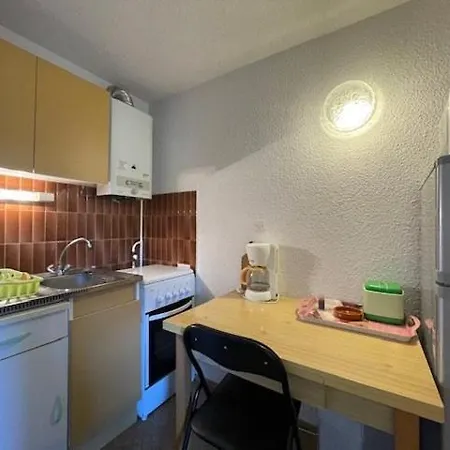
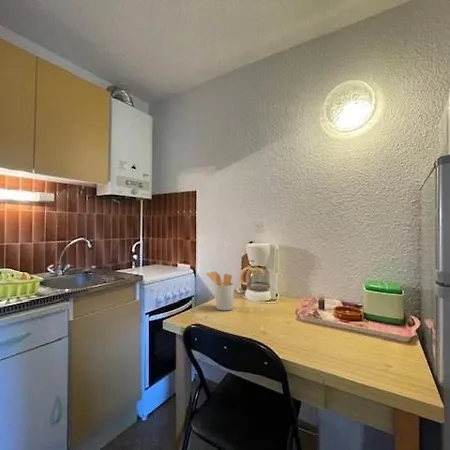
+ utensil holder (220, 289)
